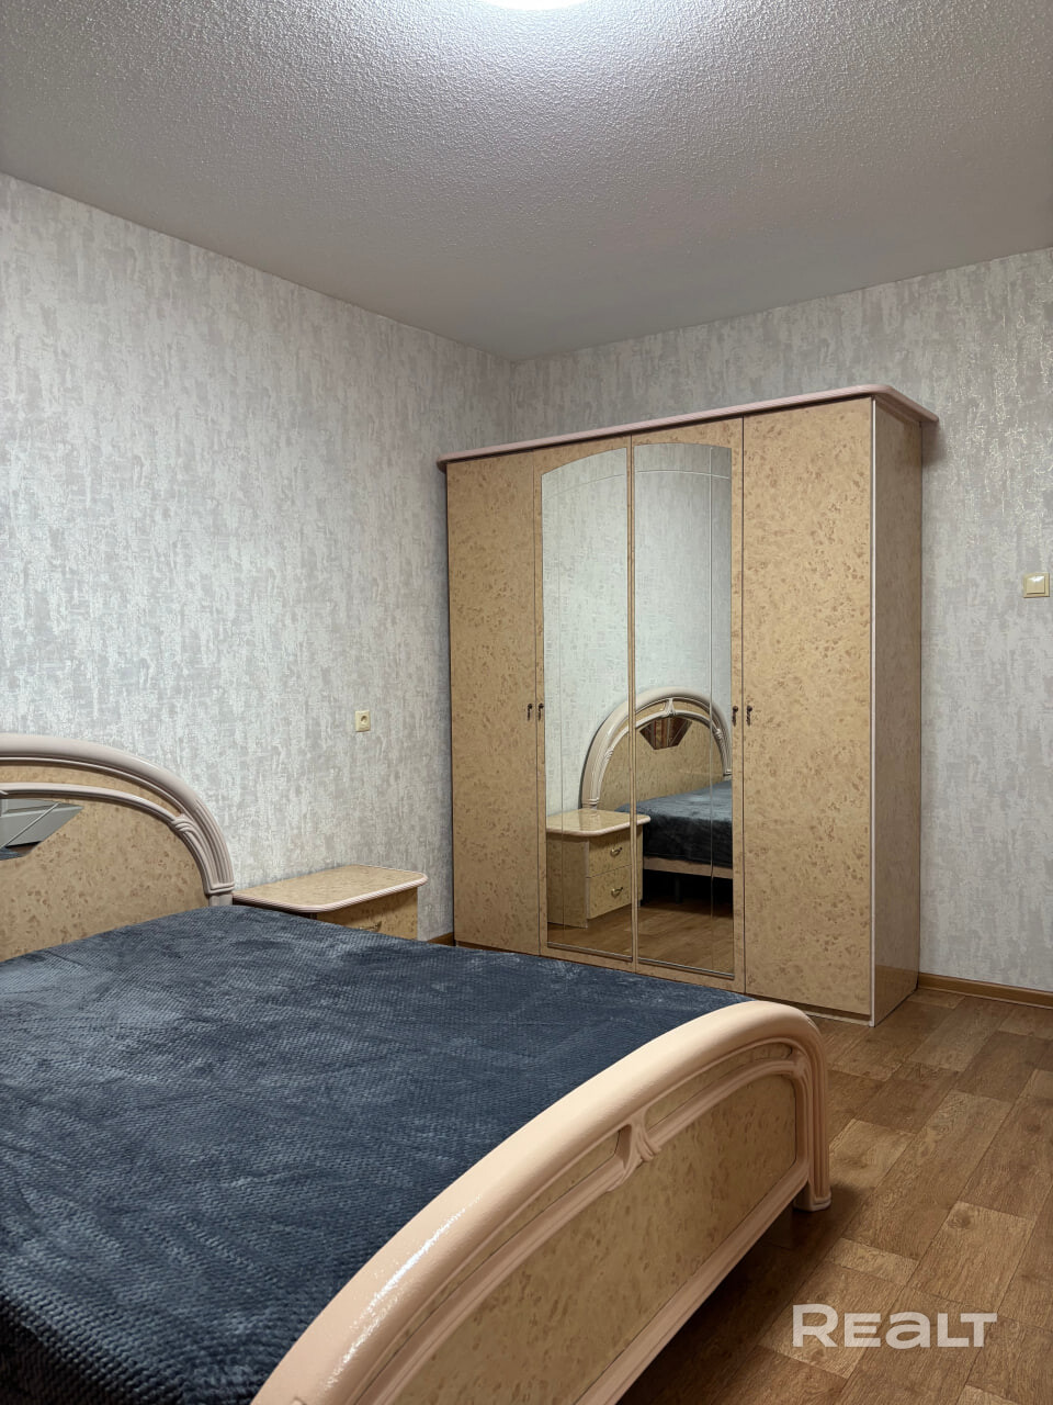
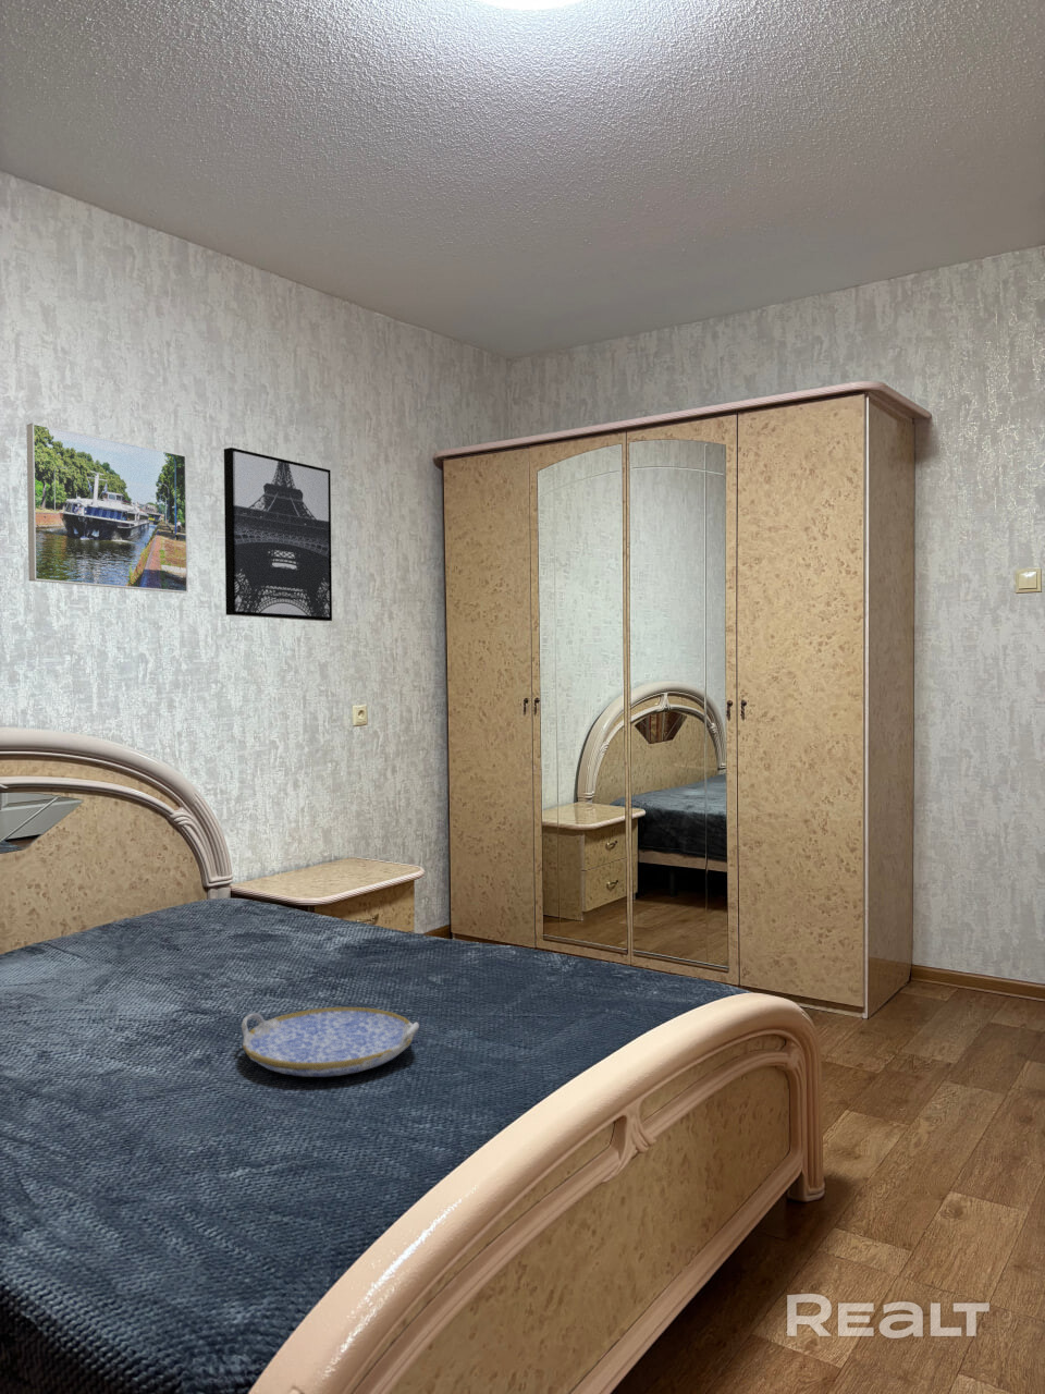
+ serving tray (329, 1037)
+ wall art (280, 539)
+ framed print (112, 514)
